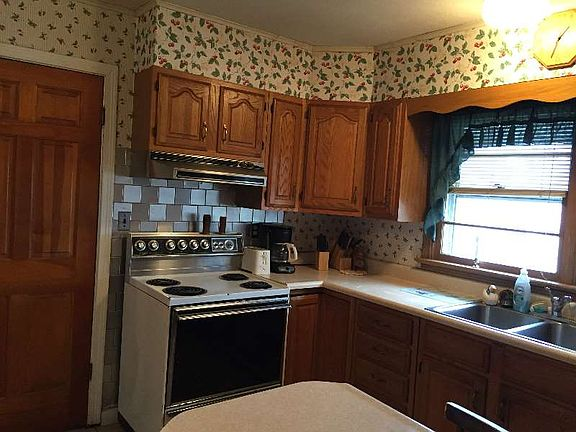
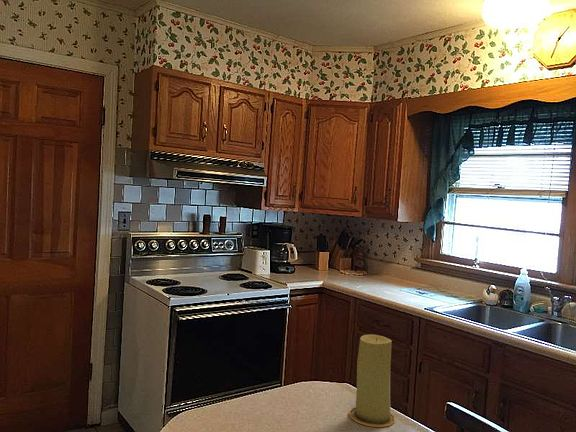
+ candle (374, 377)
